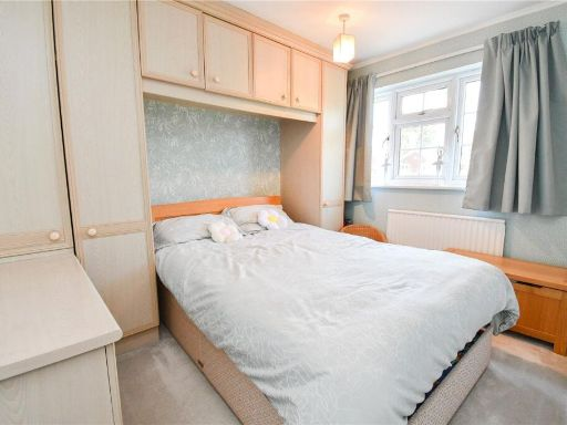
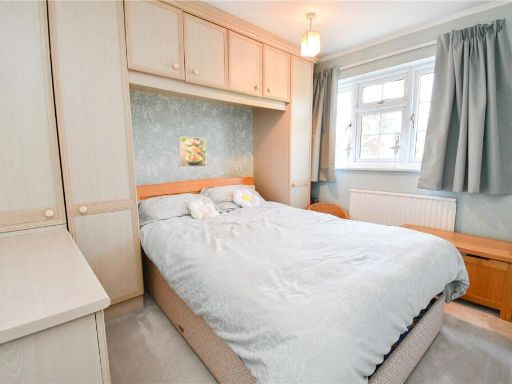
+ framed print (193, 152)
